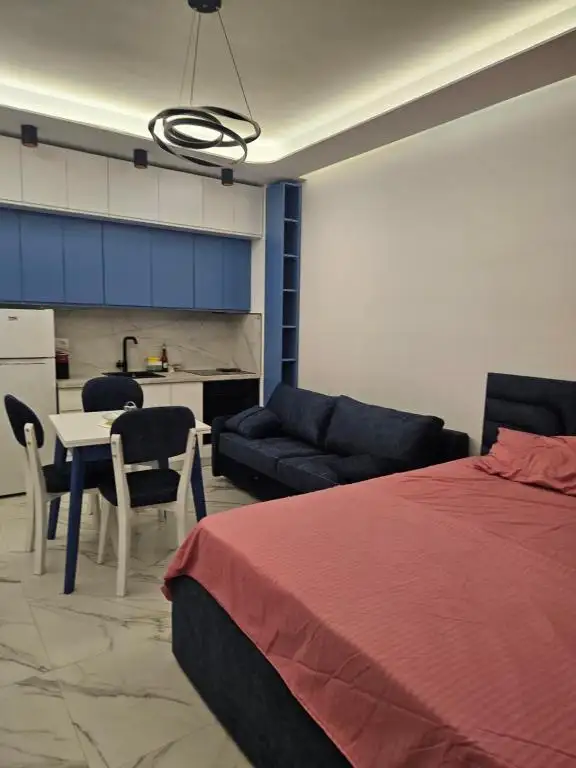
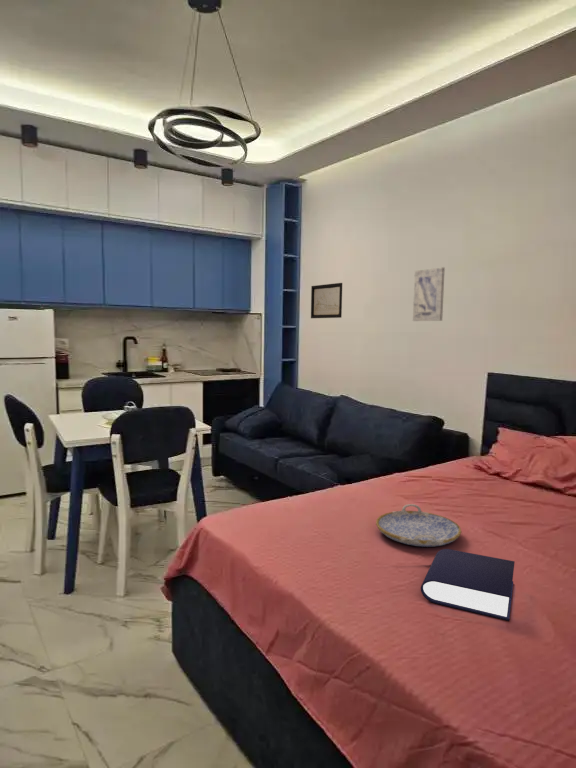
+ wall art (428, 295)
+ book (468, 579)
+ wall art (326, 301)
+ serving tray (417, 526)
